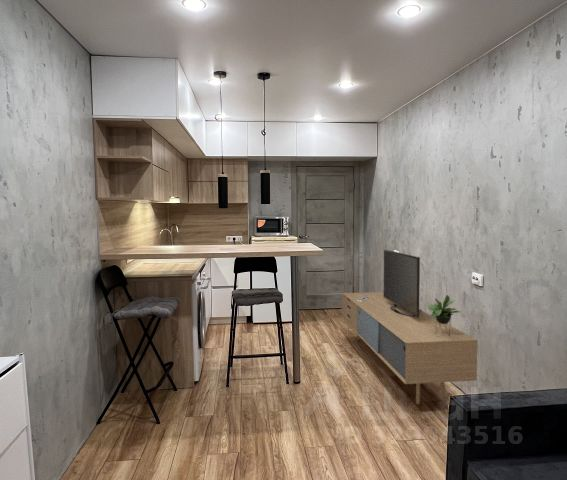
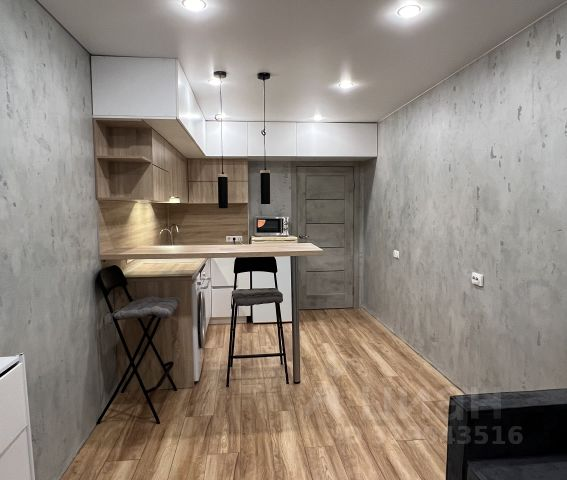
- media console (395, 309)
